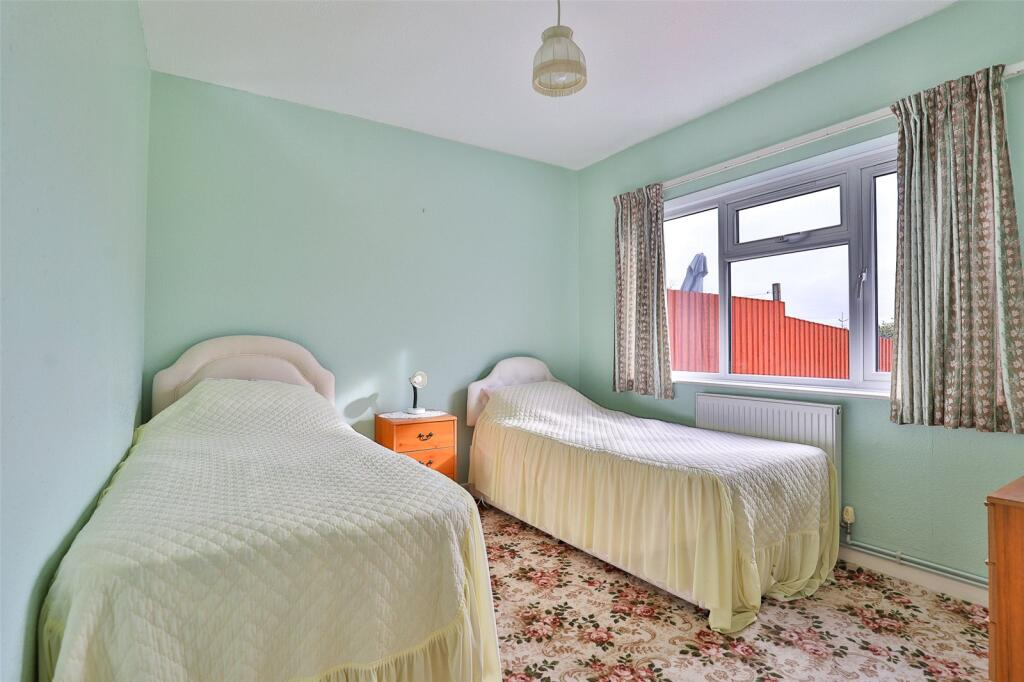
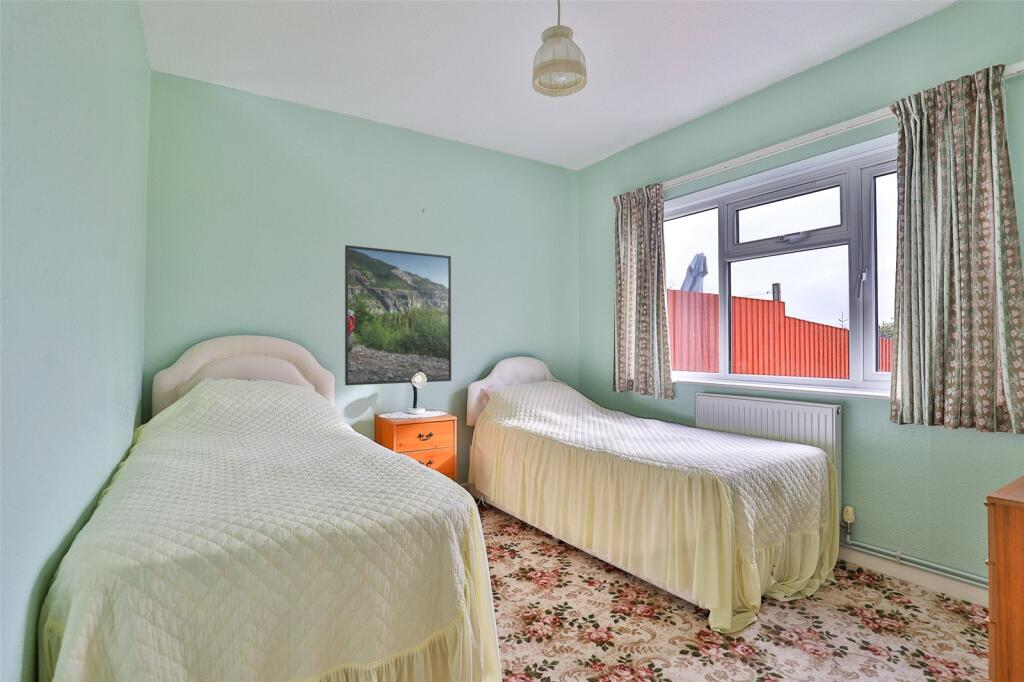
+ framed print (401, 316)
